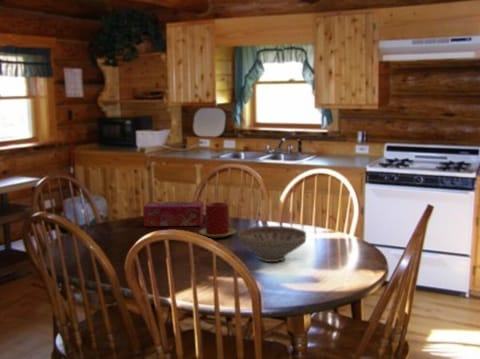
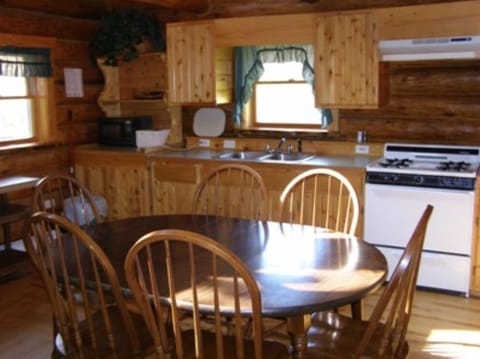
- decorative bowl (272, 245)
- candle (217, 219)
- tissue box (174, 213)
